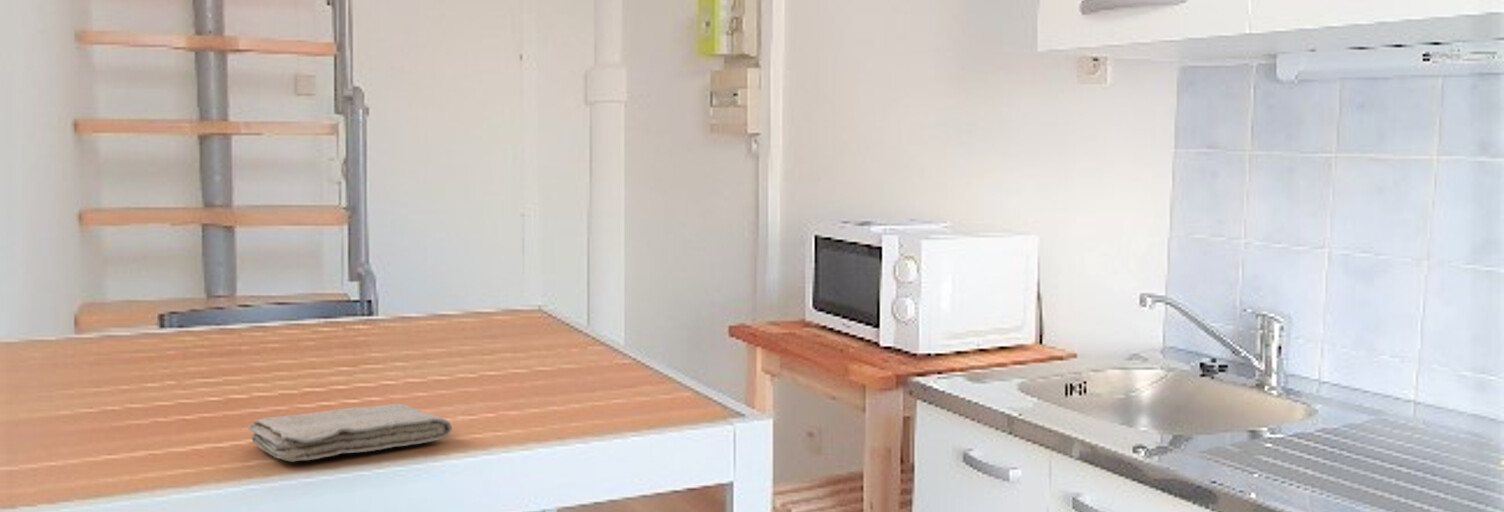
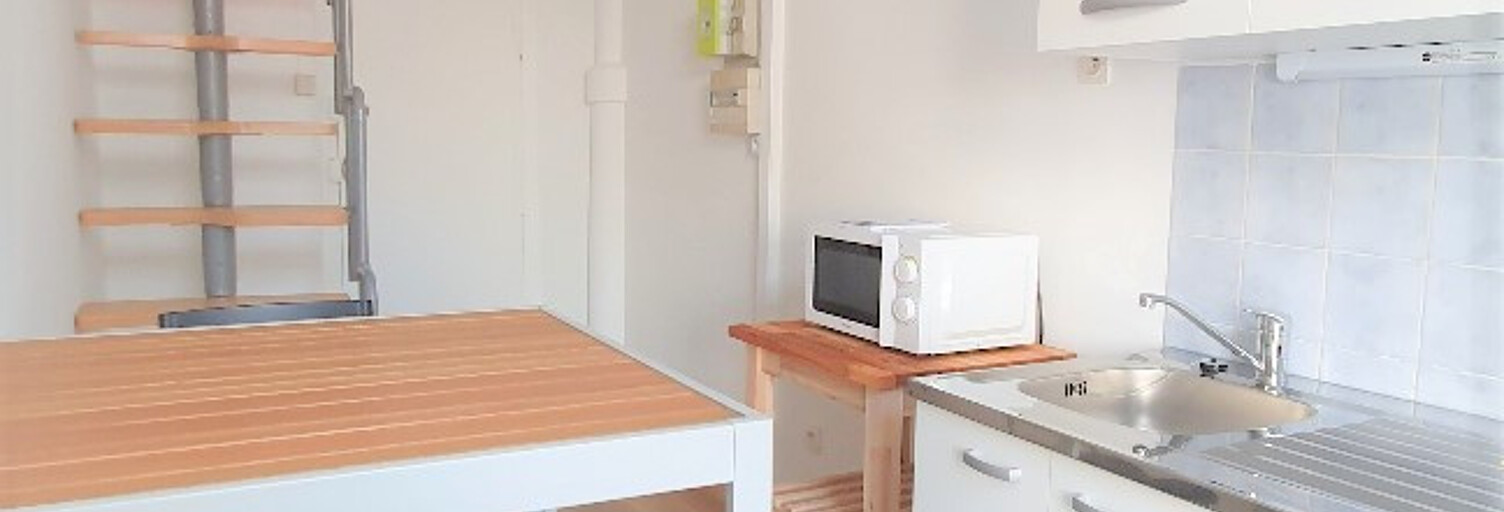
- washcloth (349, 428)
